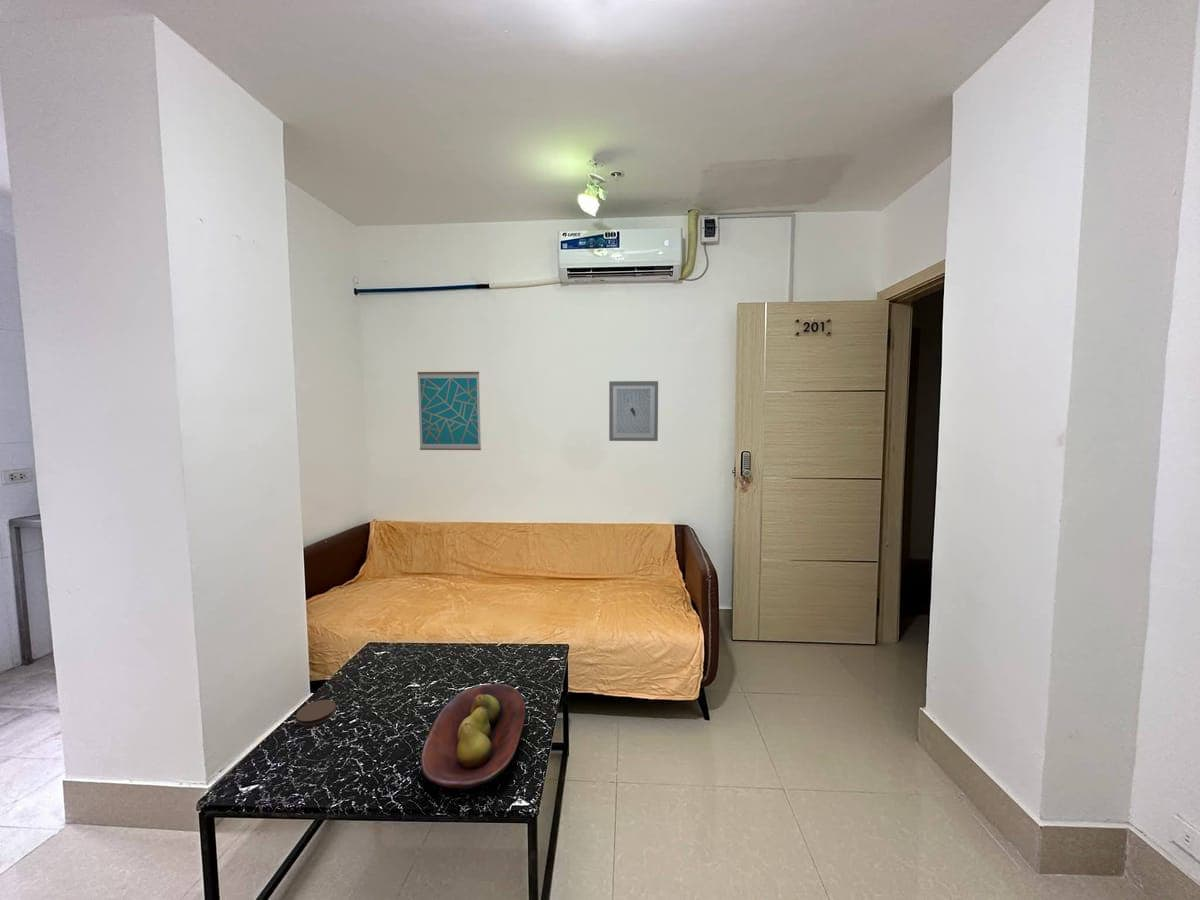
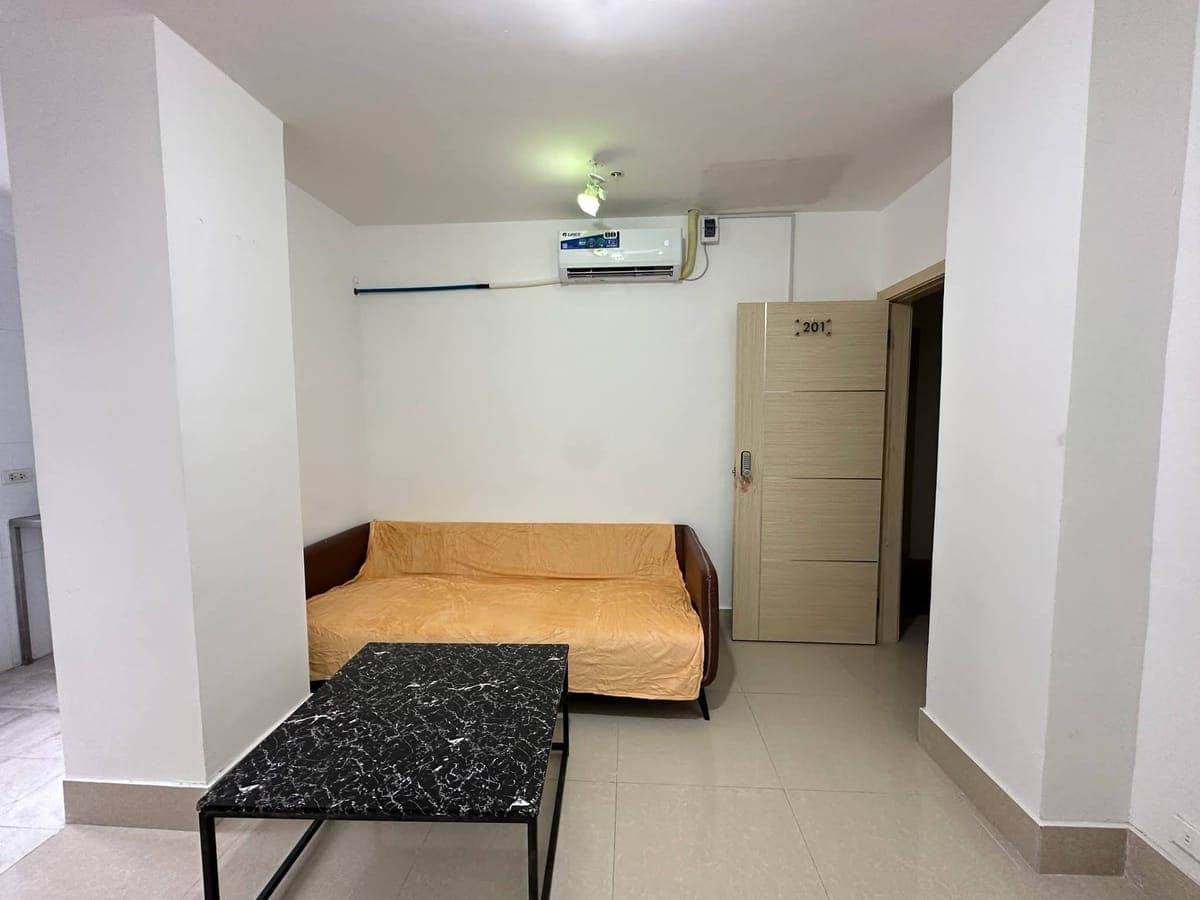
- coaster (316, 712)
- wall art (633, 411)
- fruit bowl (476, 729)
- wall art (449, 411)
